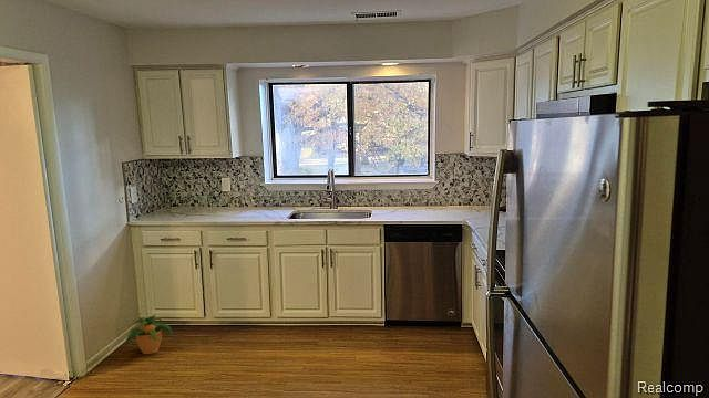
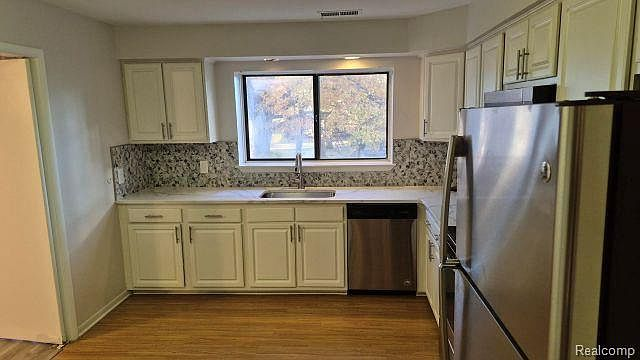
- potted plant (146, 334)
